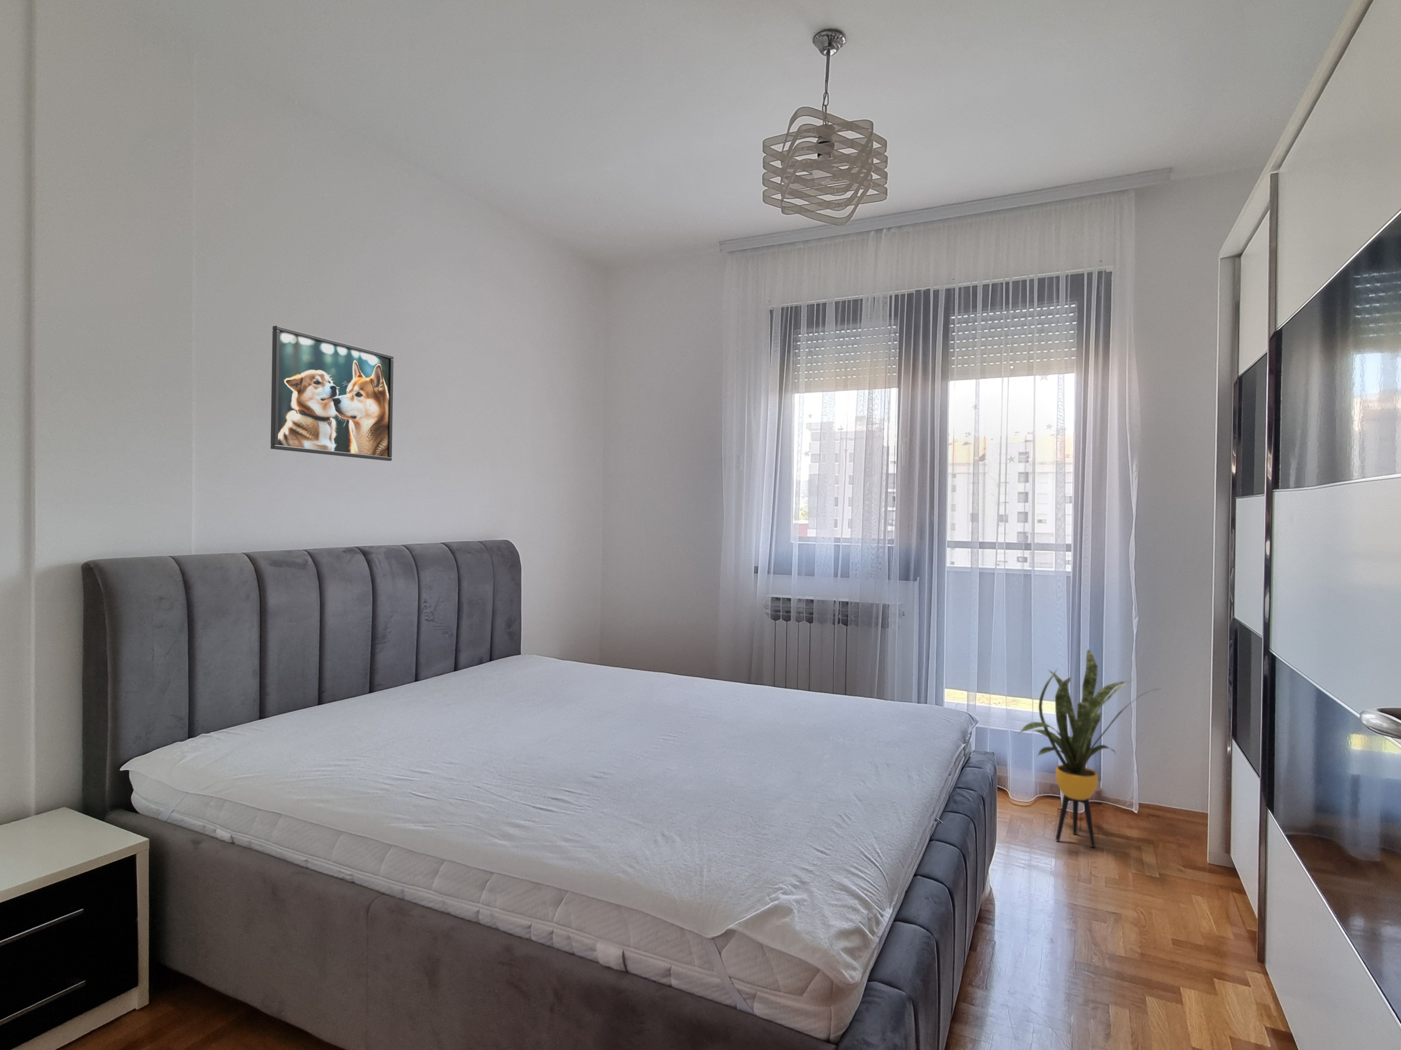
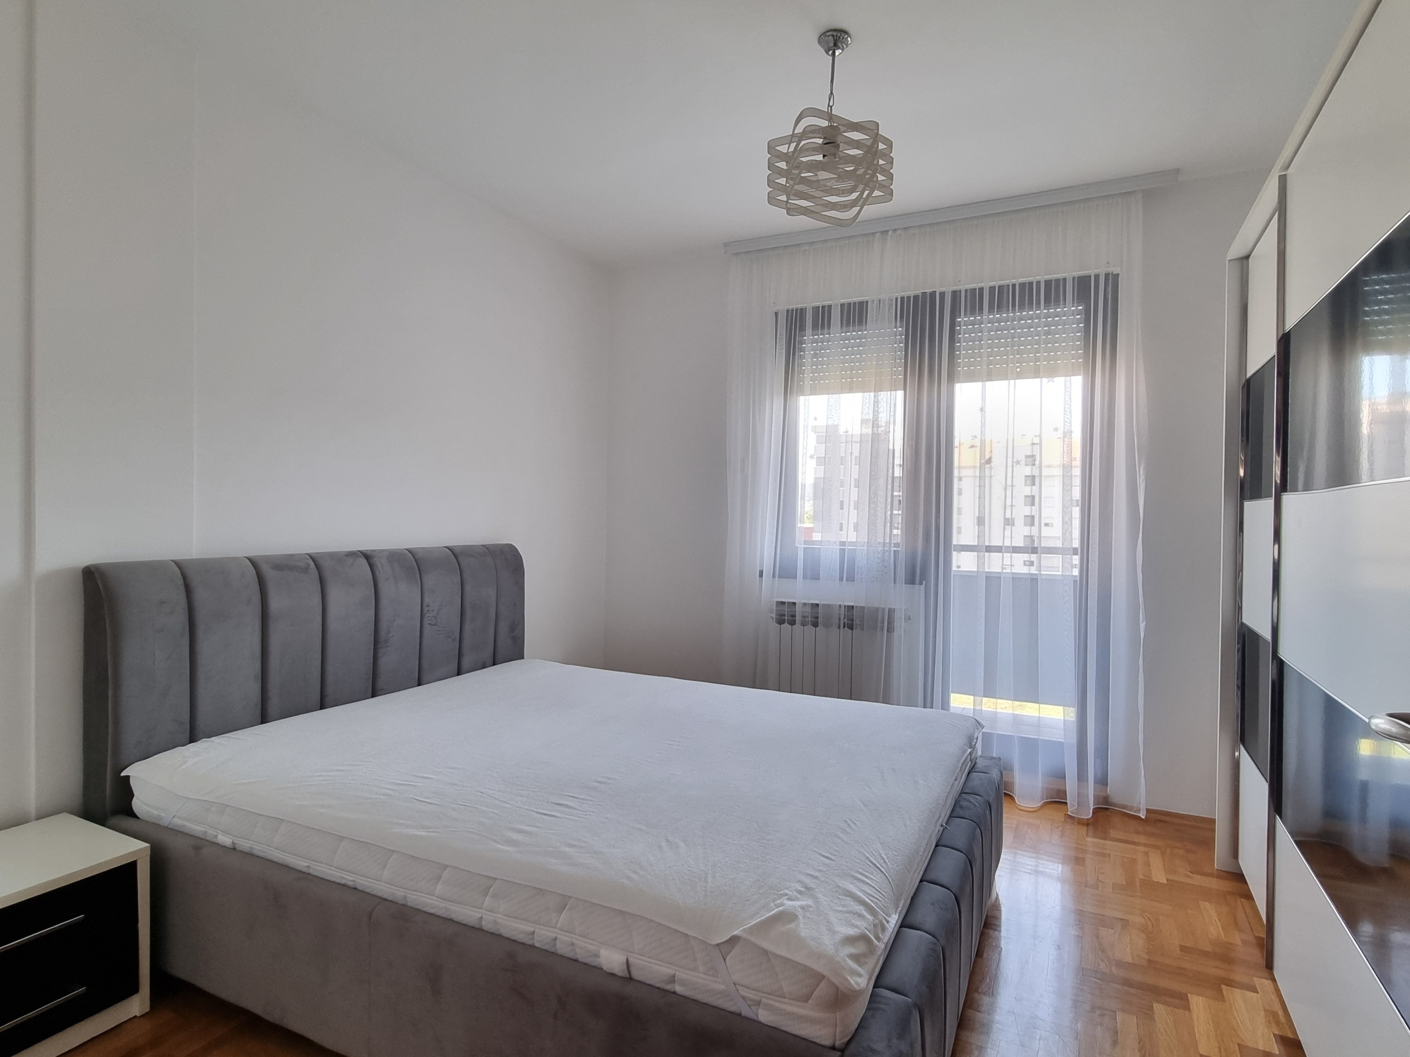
- house plant (1087, 749)
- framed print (336, 398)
